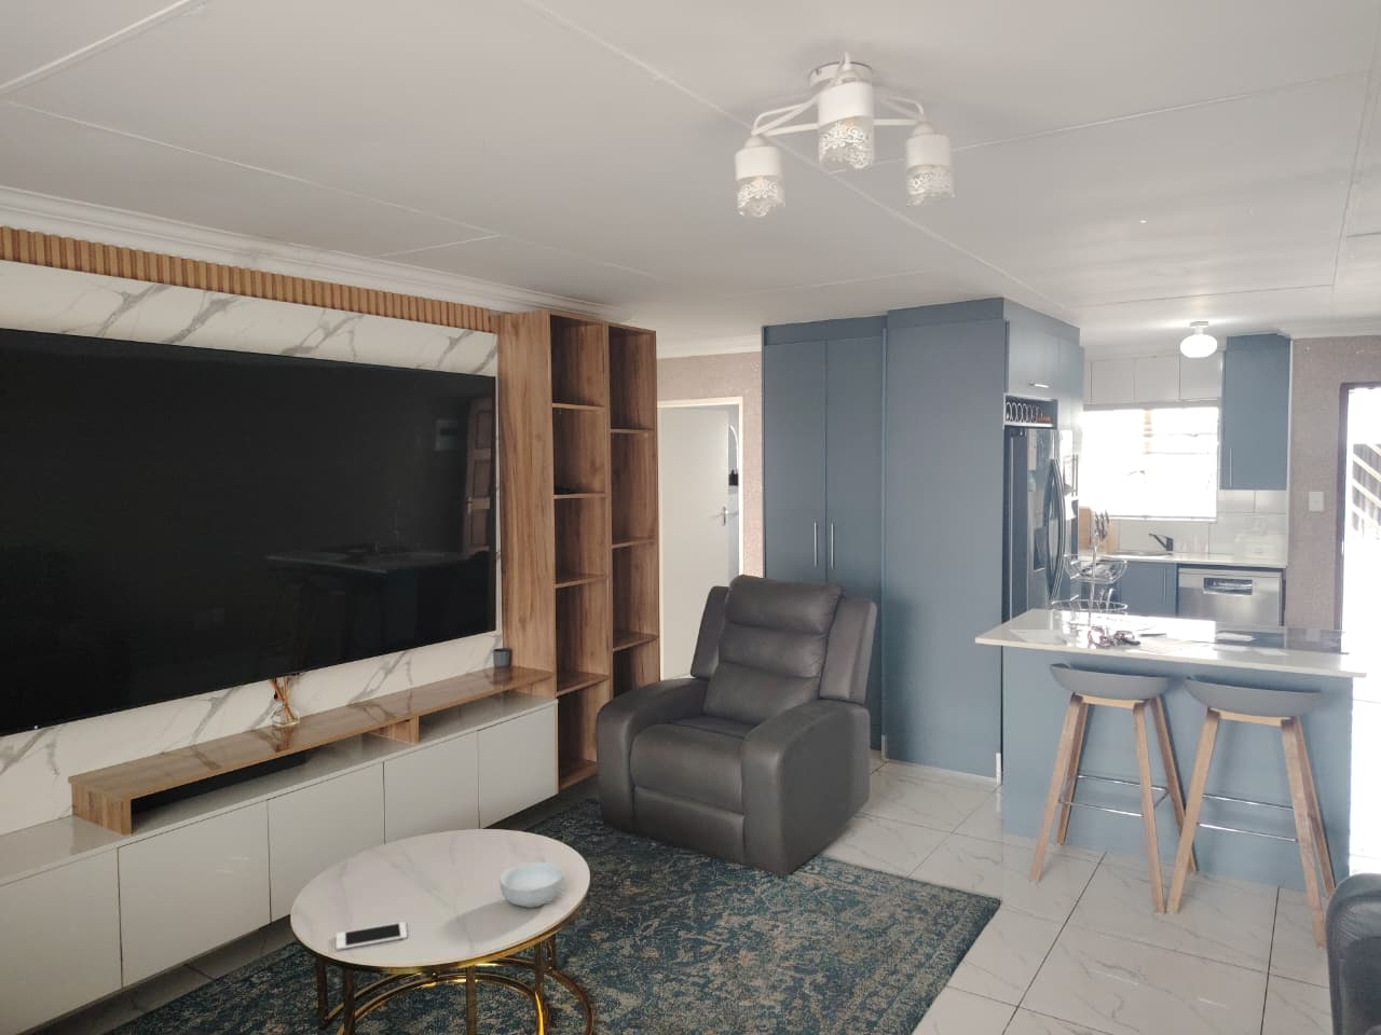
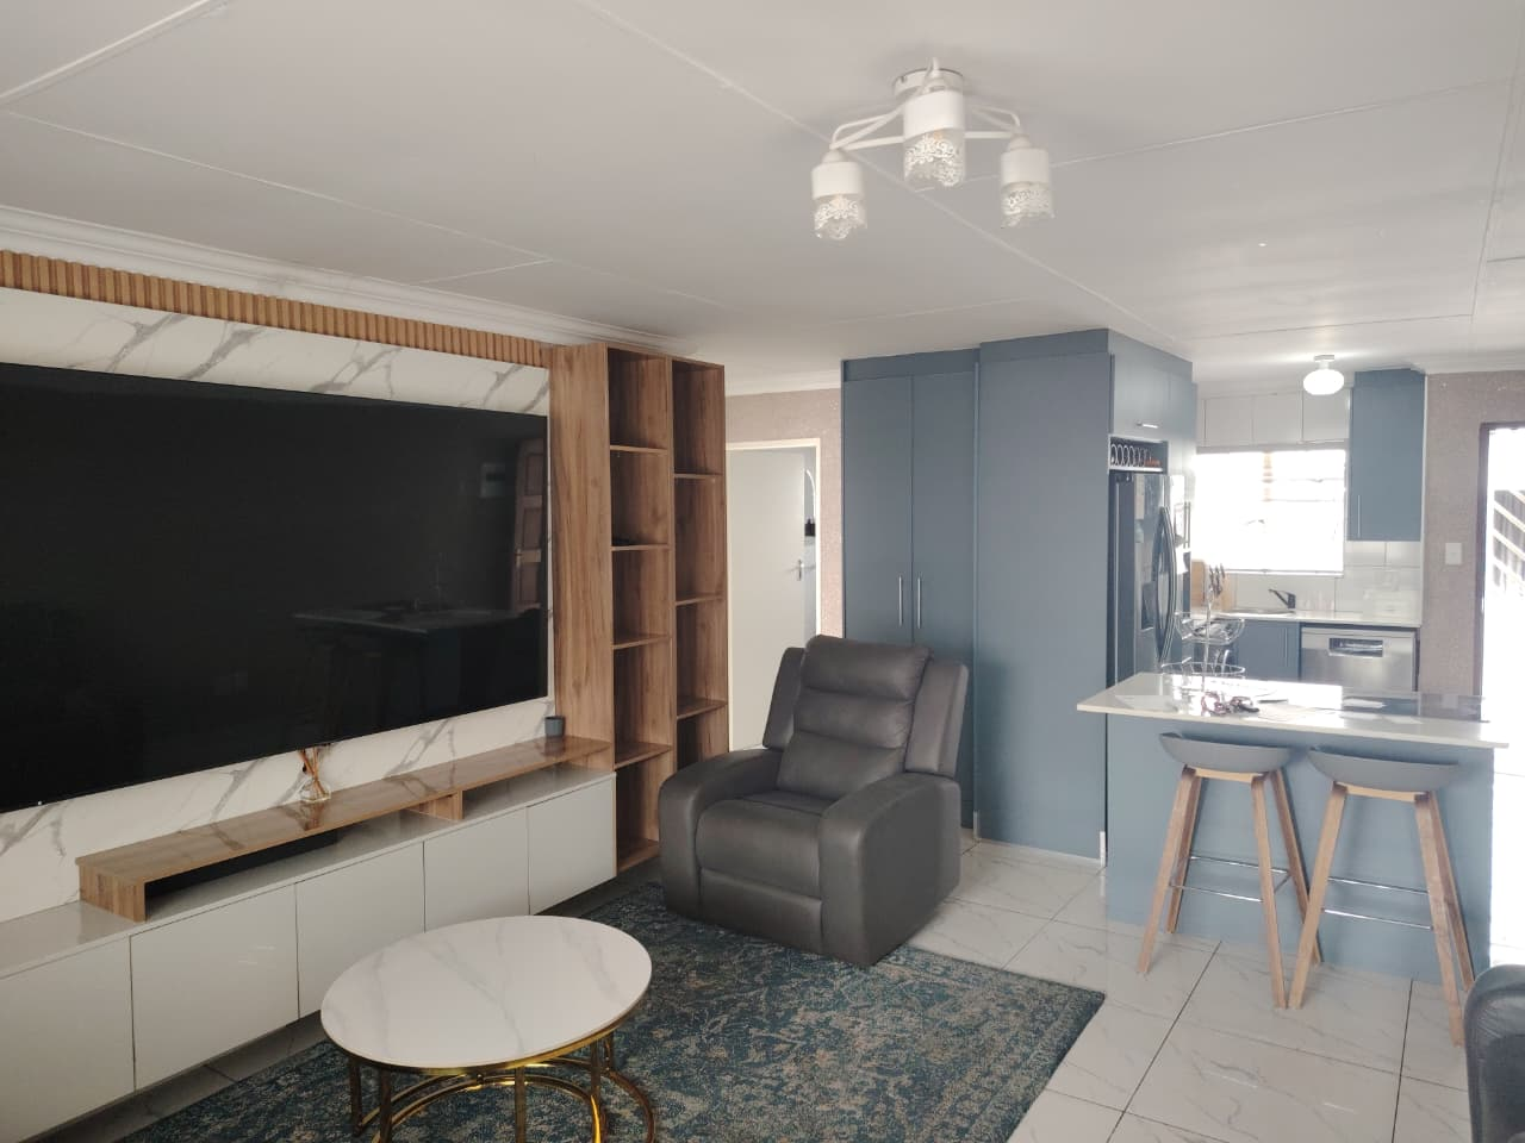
- cell phone (371, 935)
- cereal bowl (532, 887)
